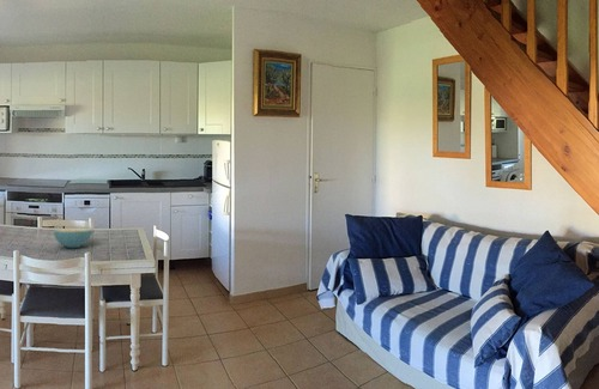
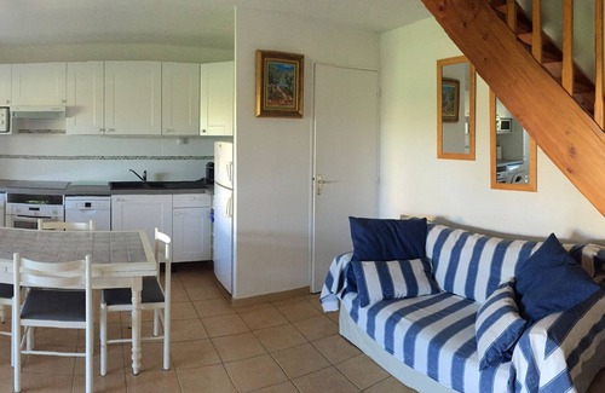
- cereal bowl (73, 238)
